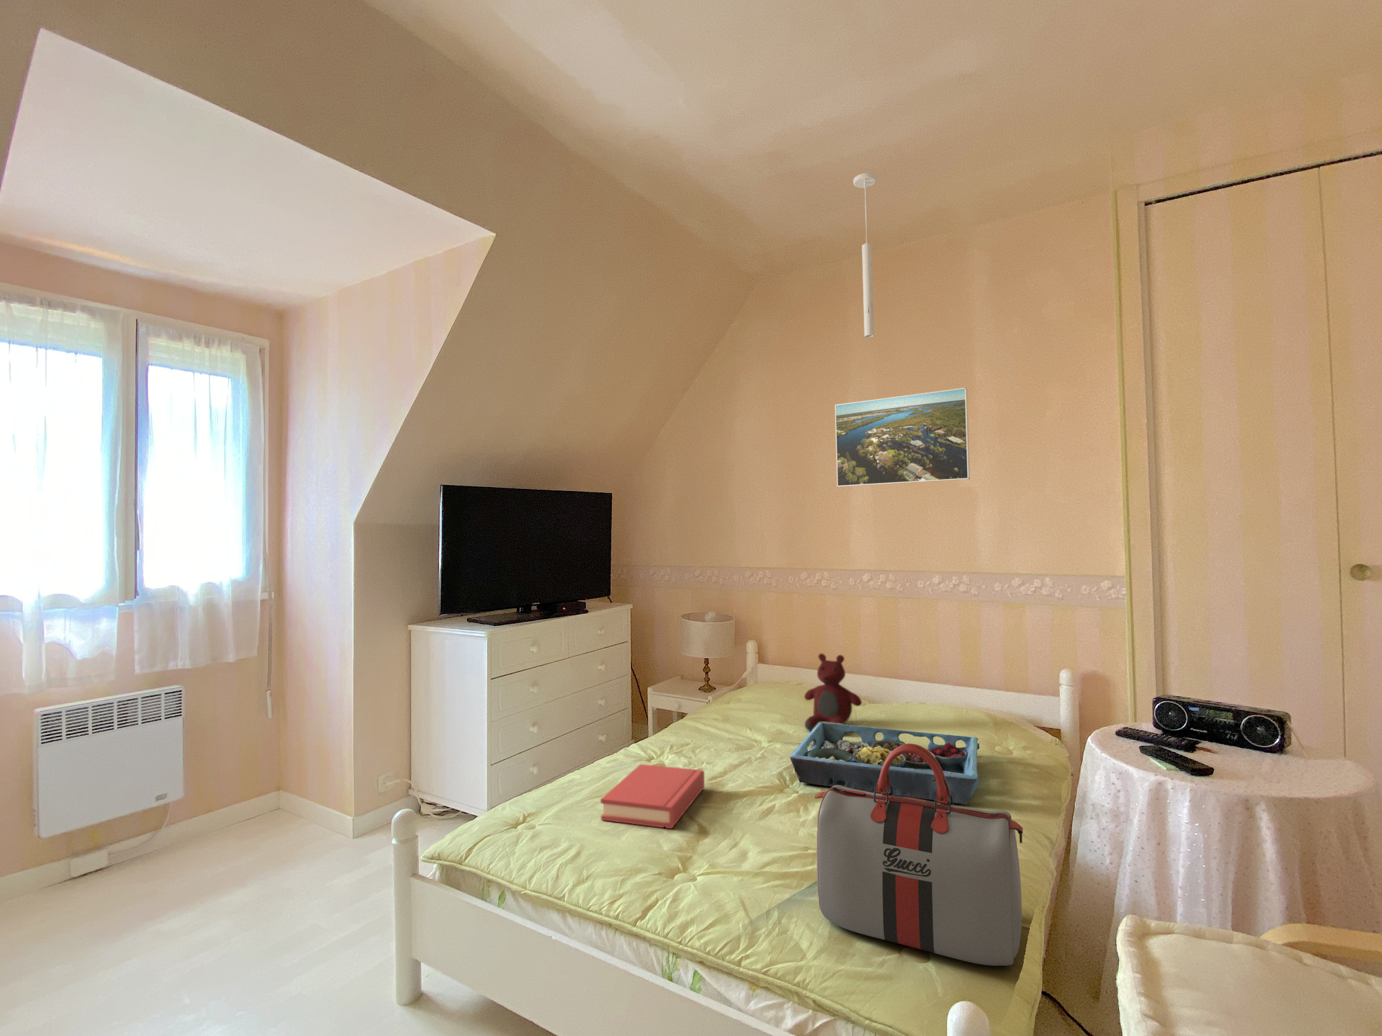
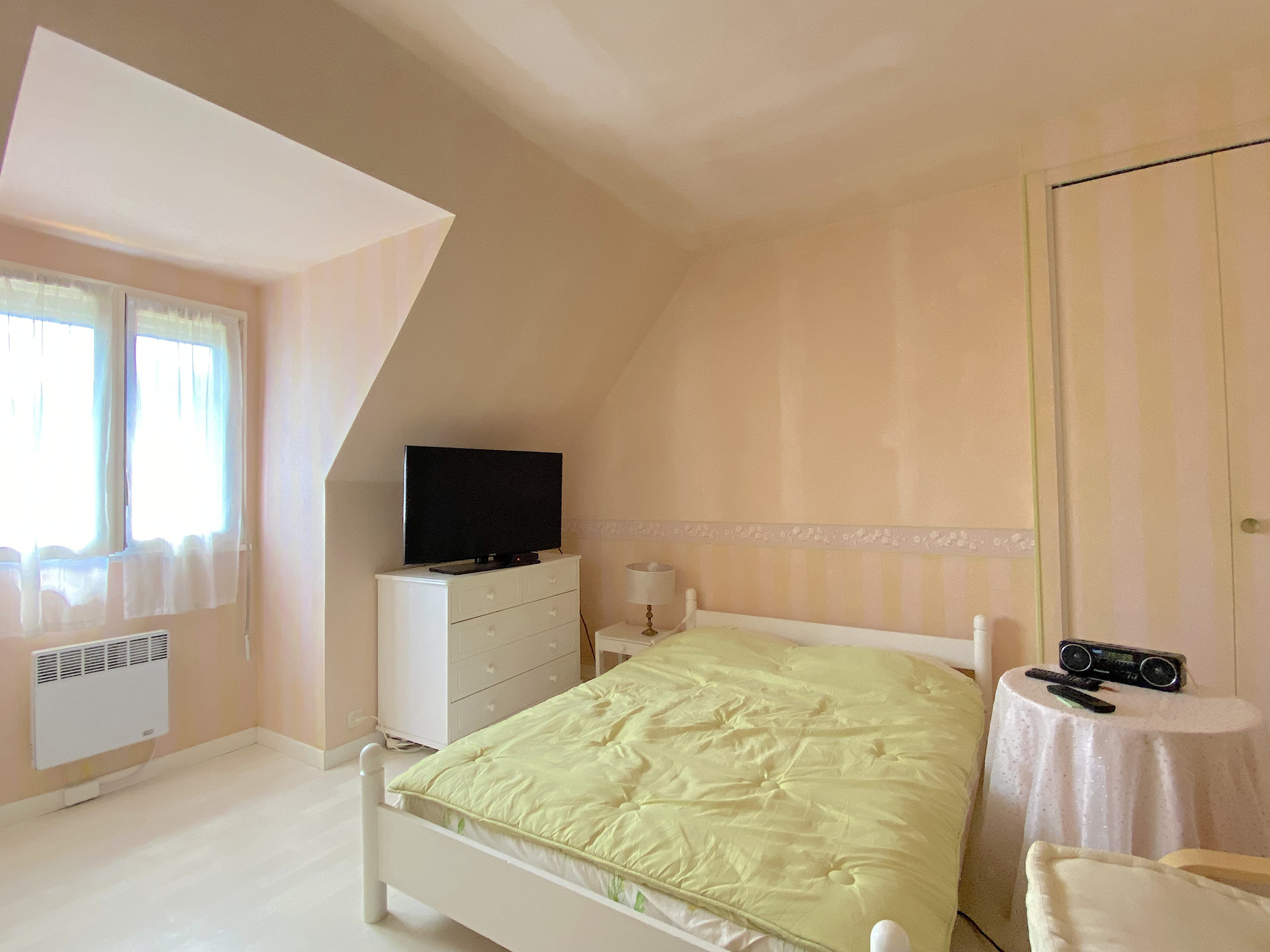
- serving tray (886, 756)
- ceiling light (866, 257)
- teddy bear (829, 691)
- hardback book (655, 793)
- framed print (899, 440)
- handbag (912, 835)
